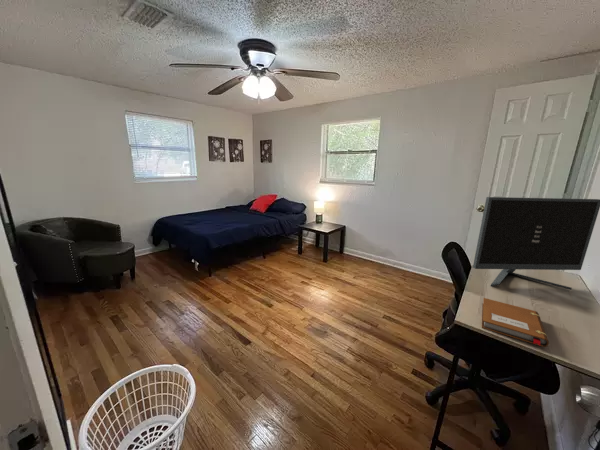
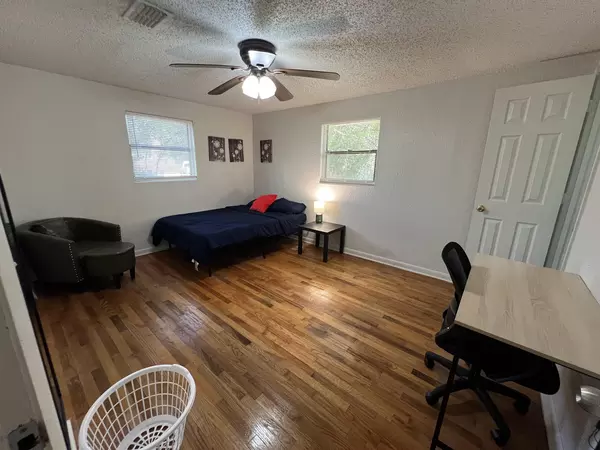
- notebook (511, 320)
- monitor (528, 240)
